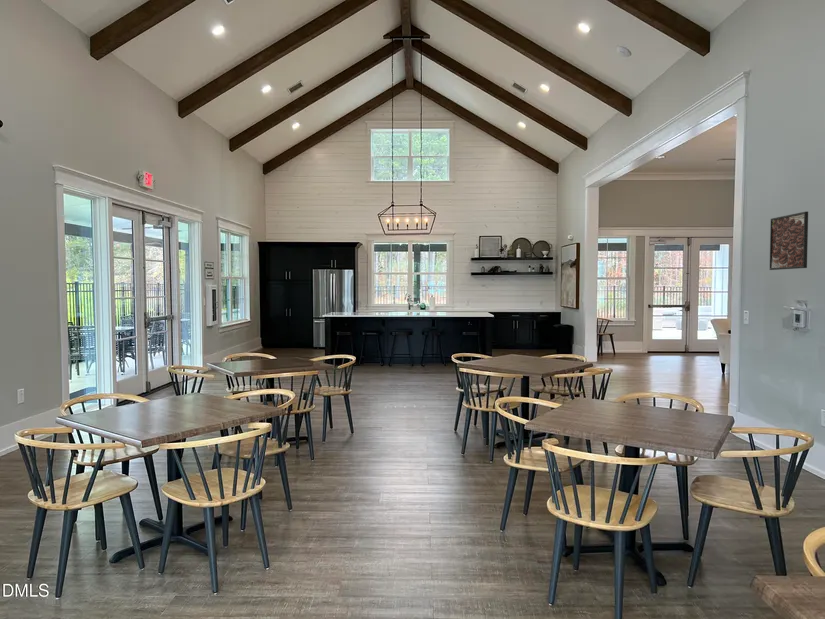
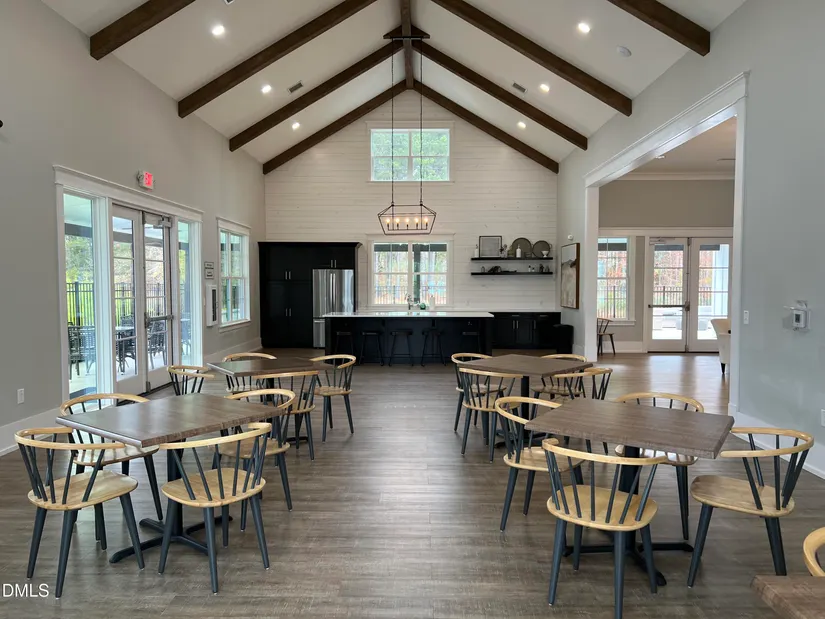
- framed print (787, 242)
